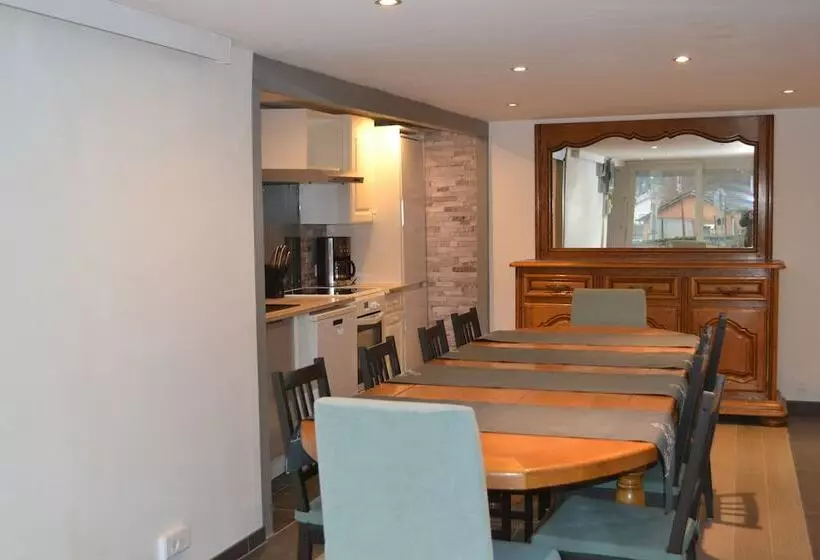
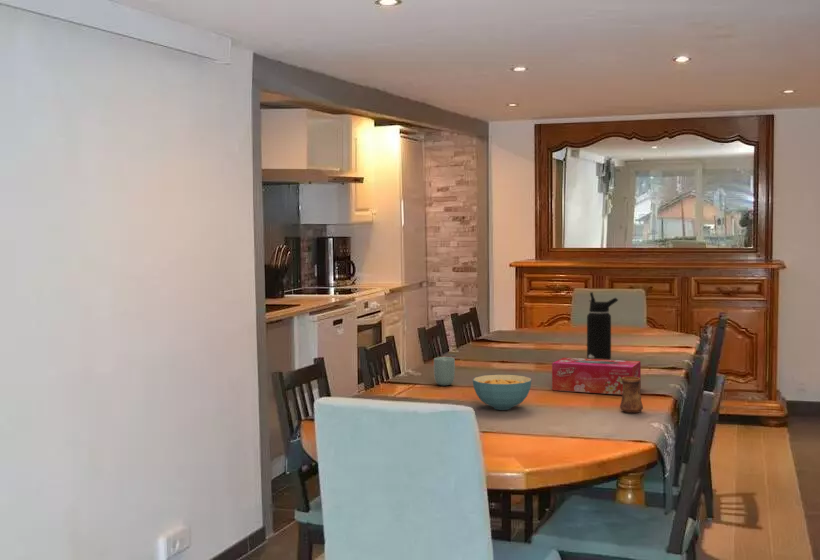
+ water bottle (602, 327)
+ cup (631, 394)
+ tissue box (596, 375)
+ cup (444, 371)
+ cereal bowl (502, 393)
